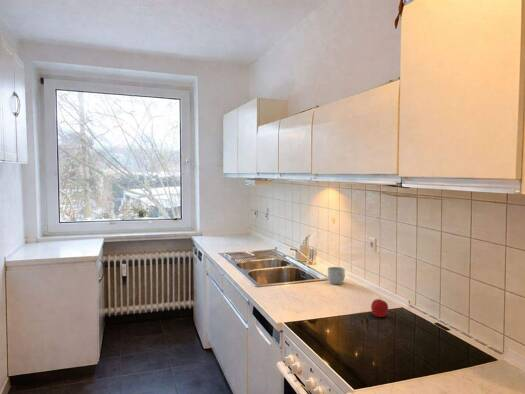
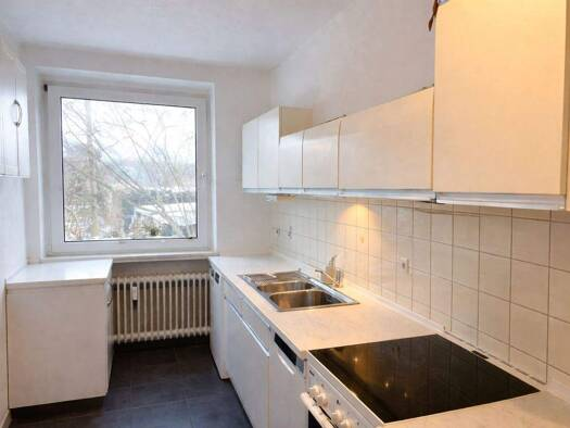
- apple (379, 306)
- mug (337, 276)
